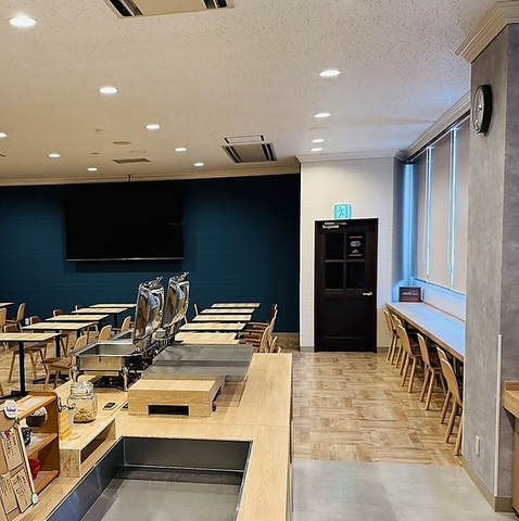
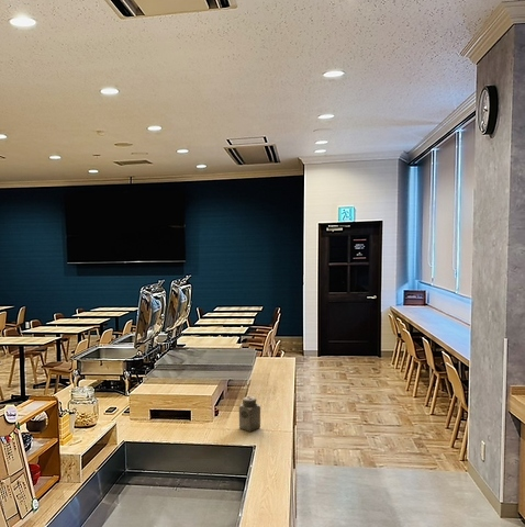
+ salt shaker (249, 412)
